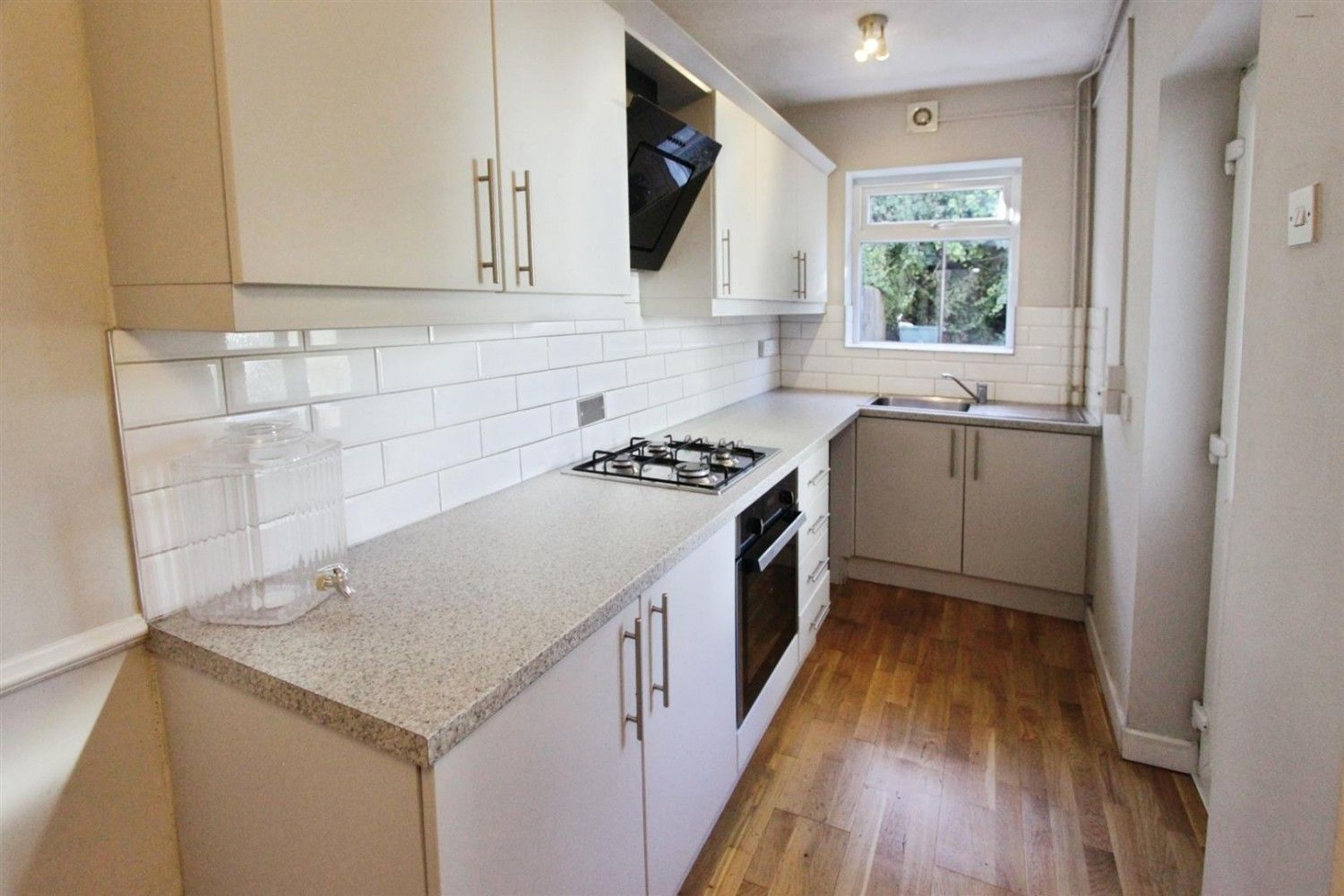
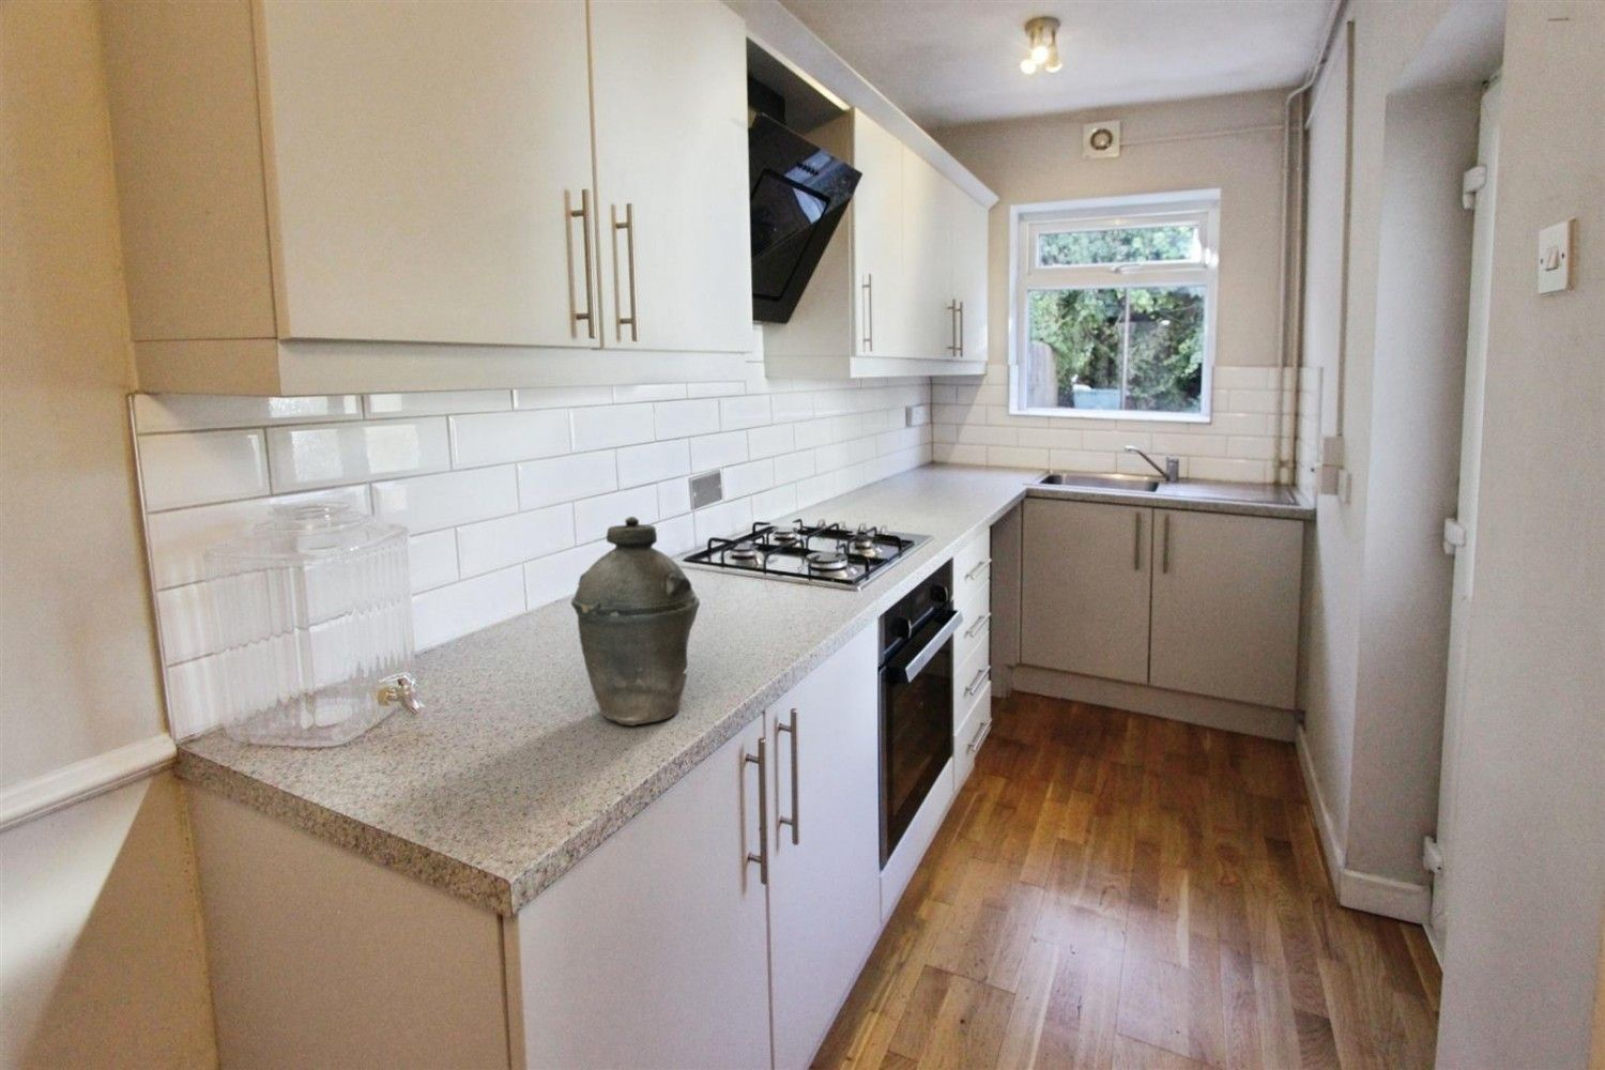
+ kettle (637, 615)
